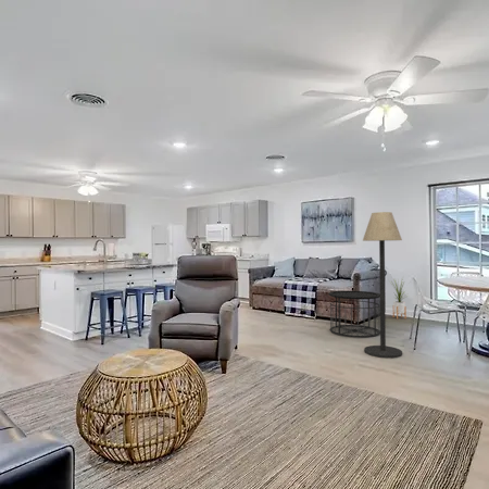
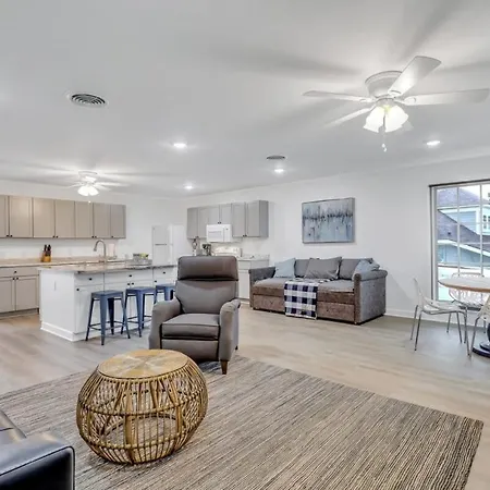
- floor lamp (381, 283)
- side table (351, 312)
- house plant (399, 297)
